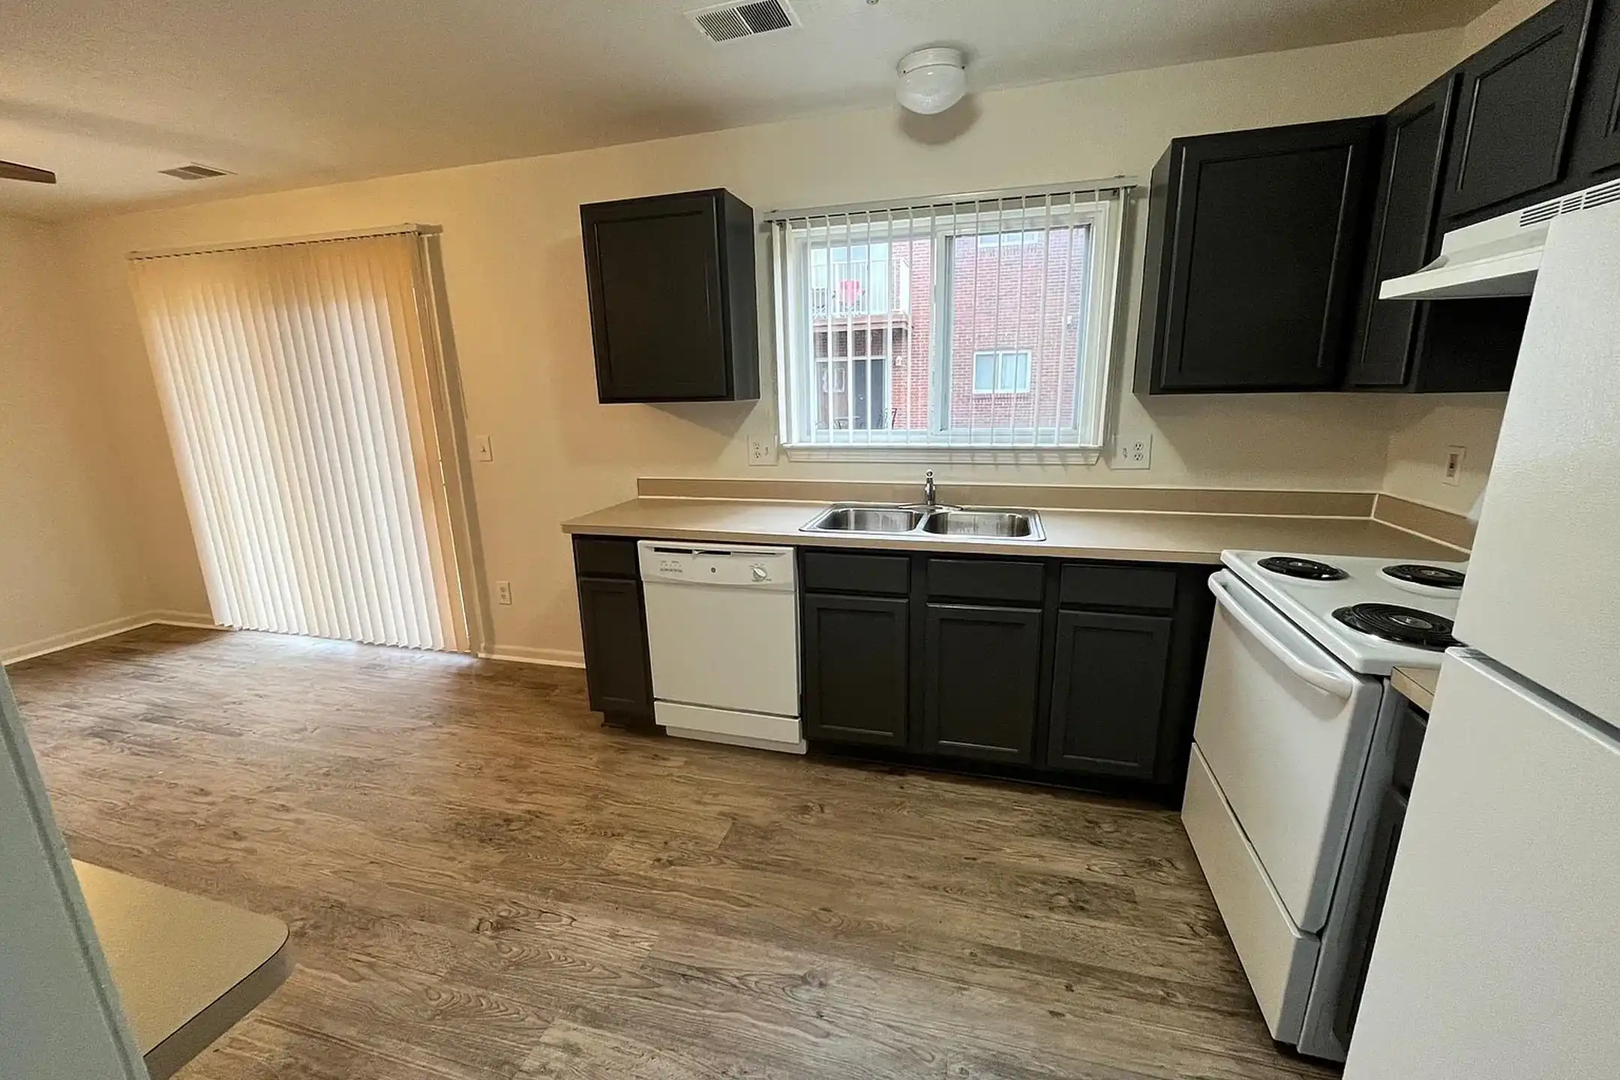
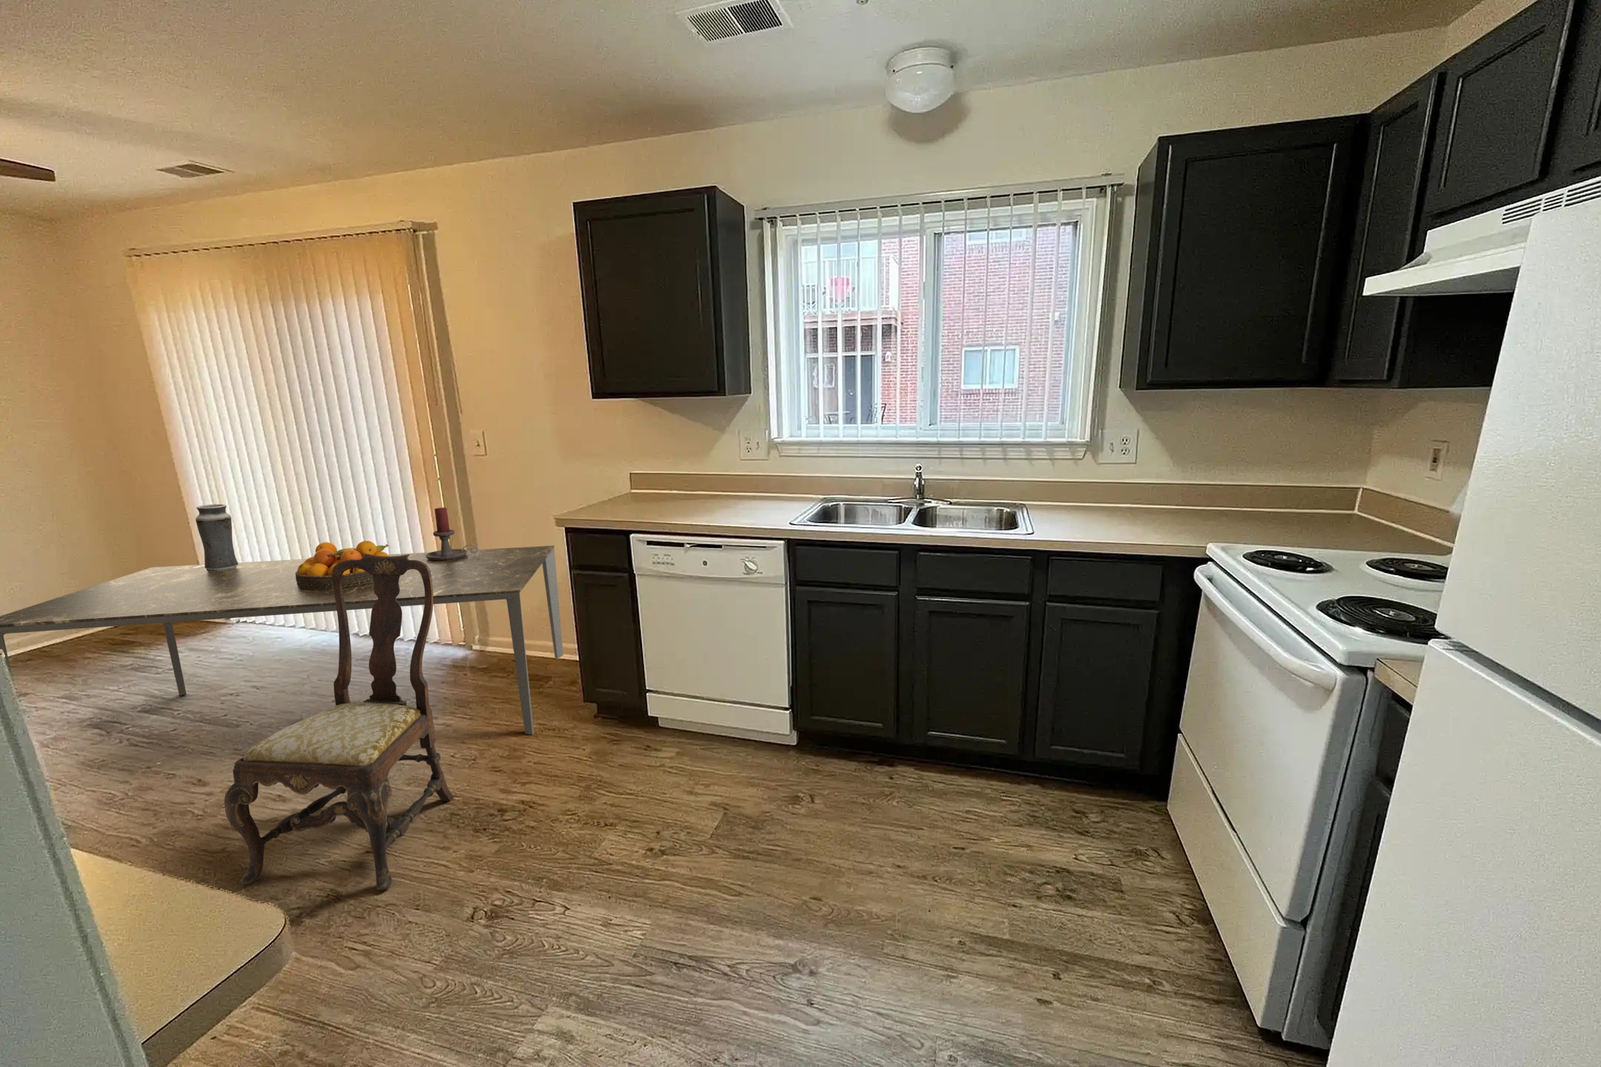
+ fruit bowl (344, 560)
+ vase (217, 537)
+ dining chair (343, 710)
+ candle holder (449, 531)
+ dining table (332, 611)
